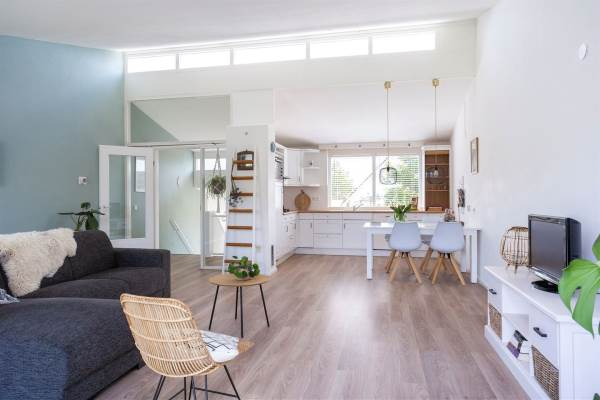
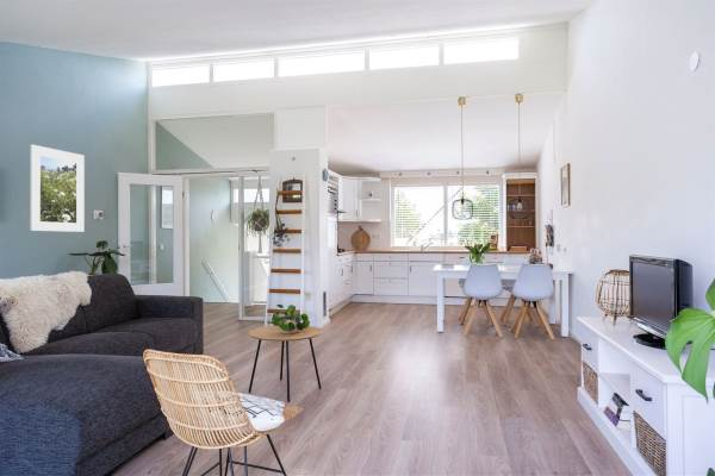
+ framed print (58, 190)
